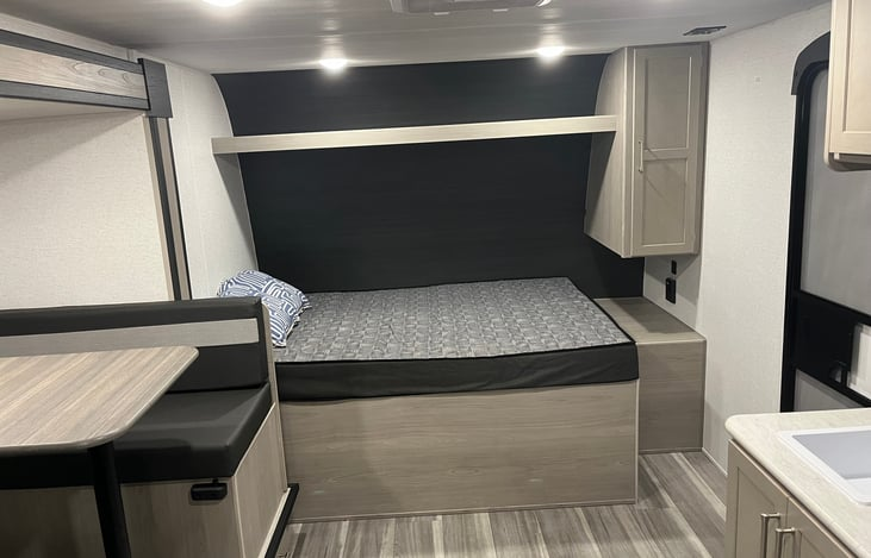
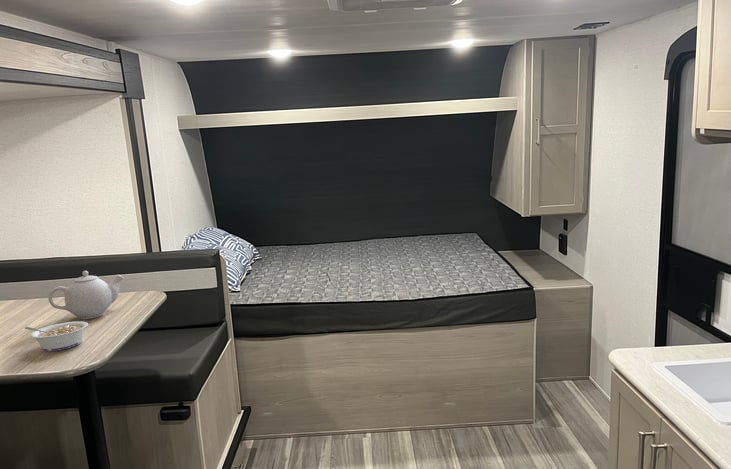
+ legume (58, 335)
+ teapot (88, 293)
